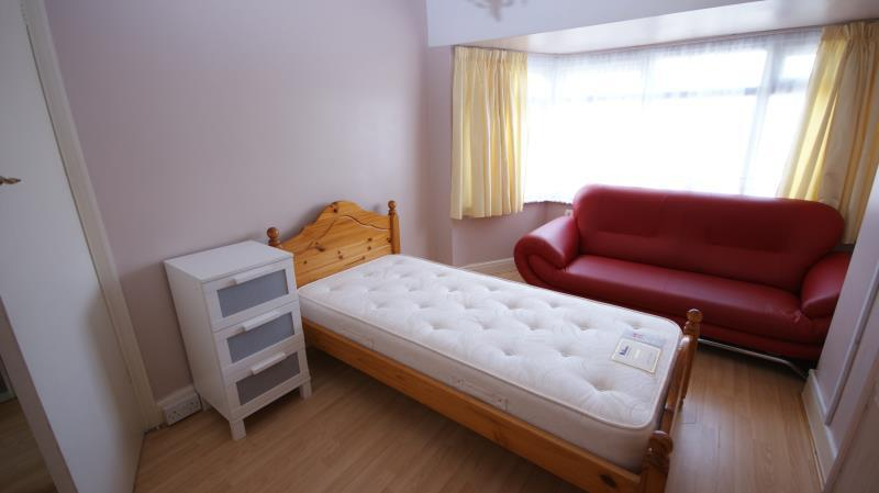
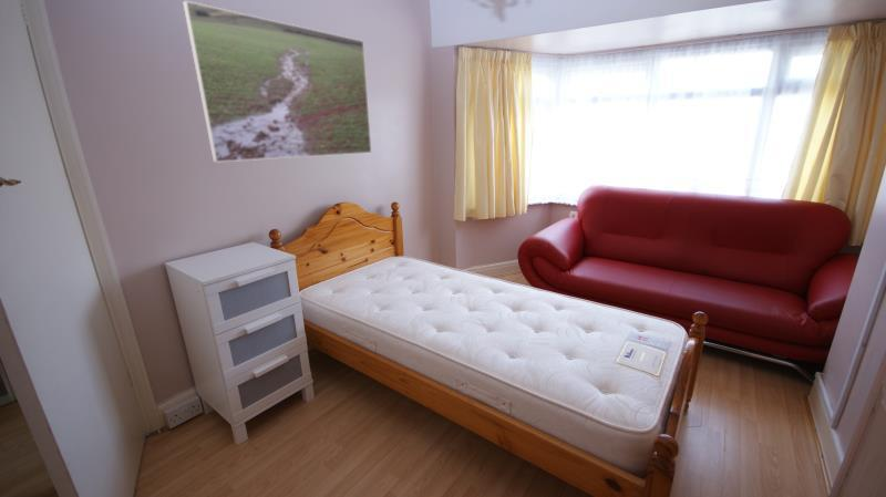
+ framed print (297, 93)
